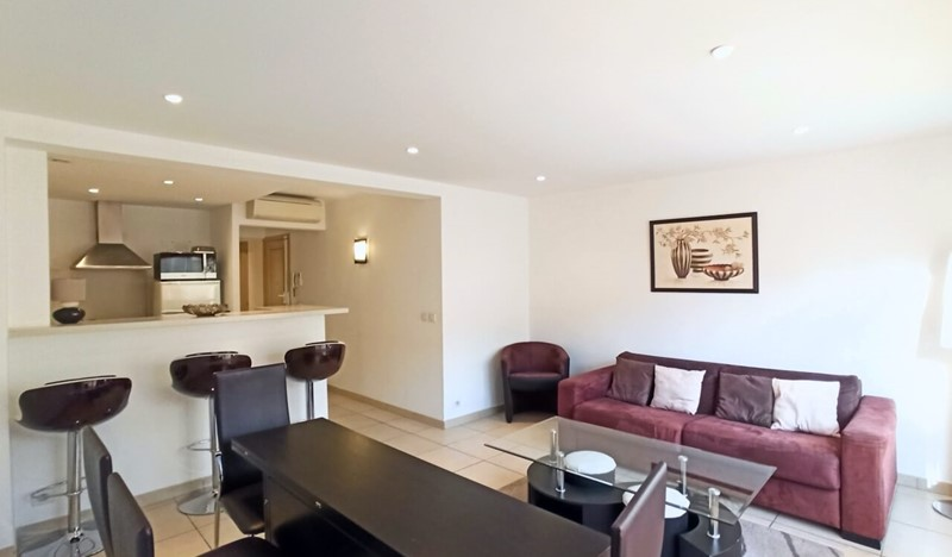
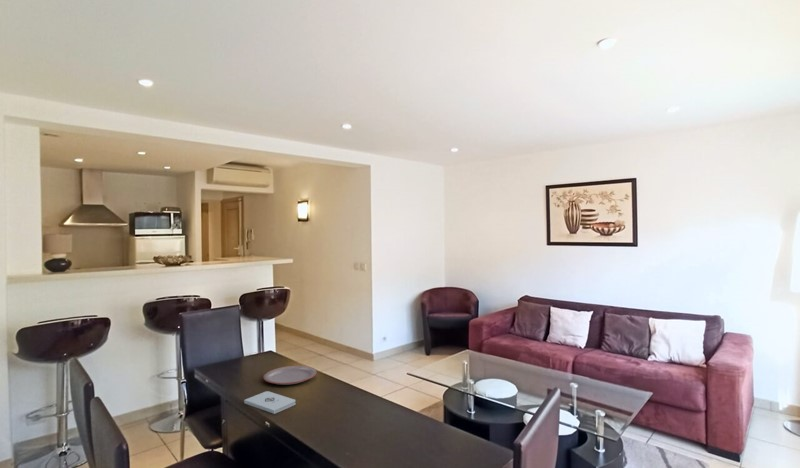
+ notepad (270, 401)
+ plate (290, 375)
